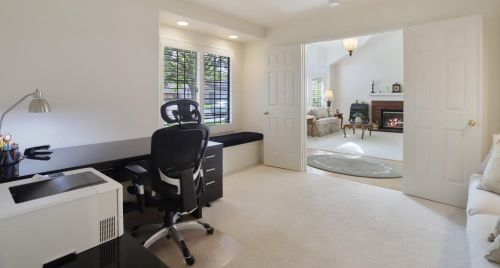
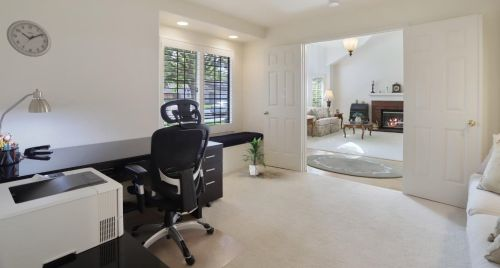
+ wall clock (30, 38)
+ indoor plant (255, 156)
